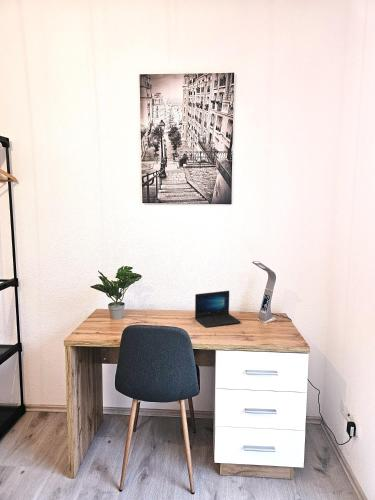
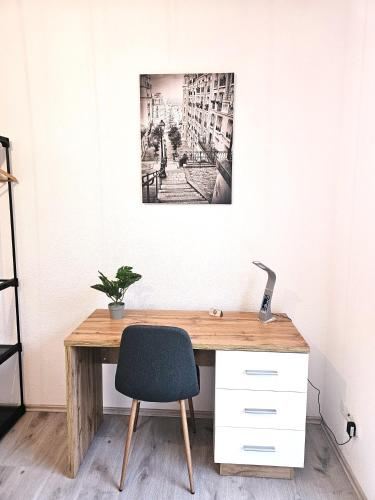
- laptop (217, 308)
